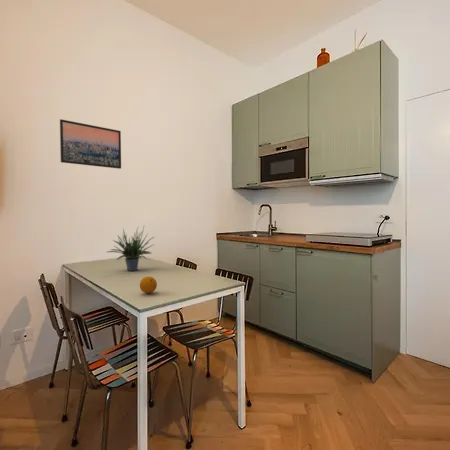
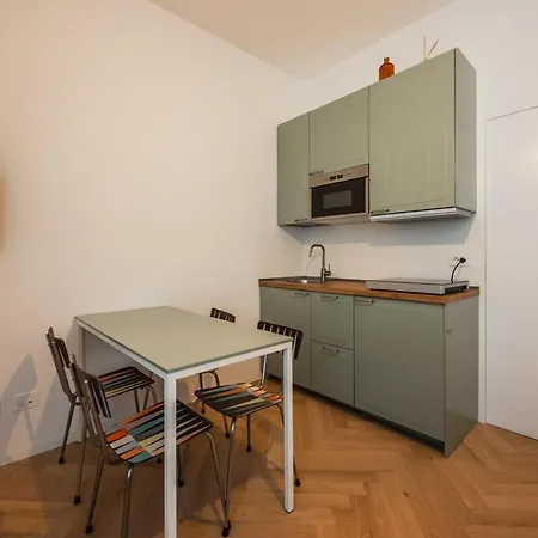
- fruit (148, 284)
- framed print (92, 145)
- potted plant (134, 246)
